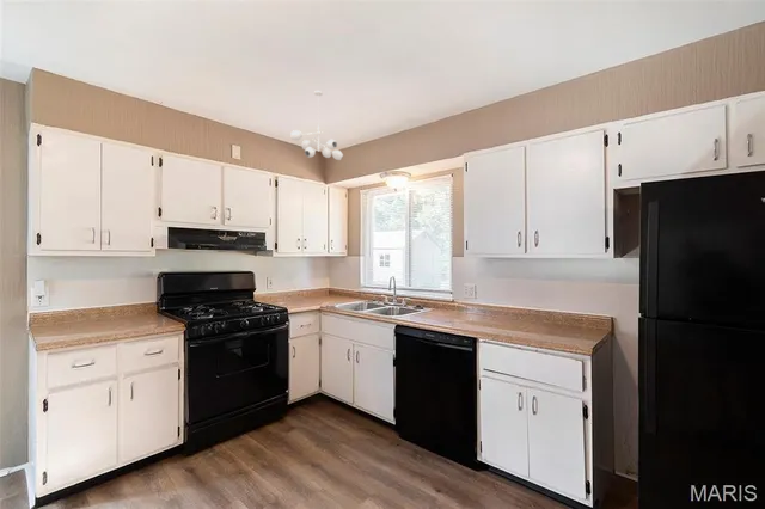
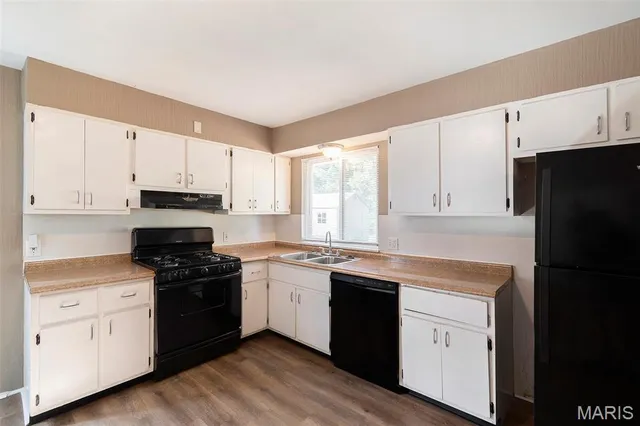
- ceiling light fixture (318, 127)
